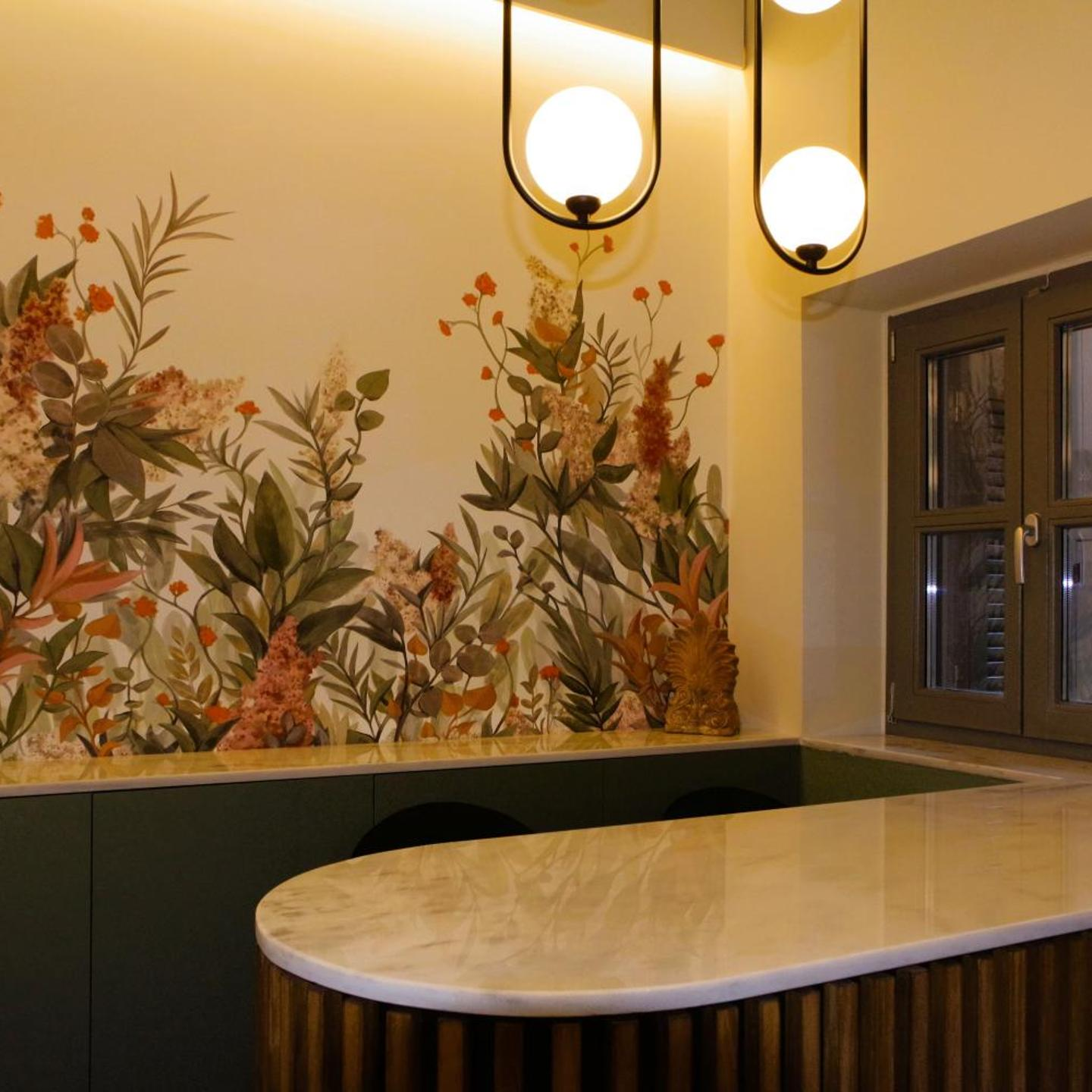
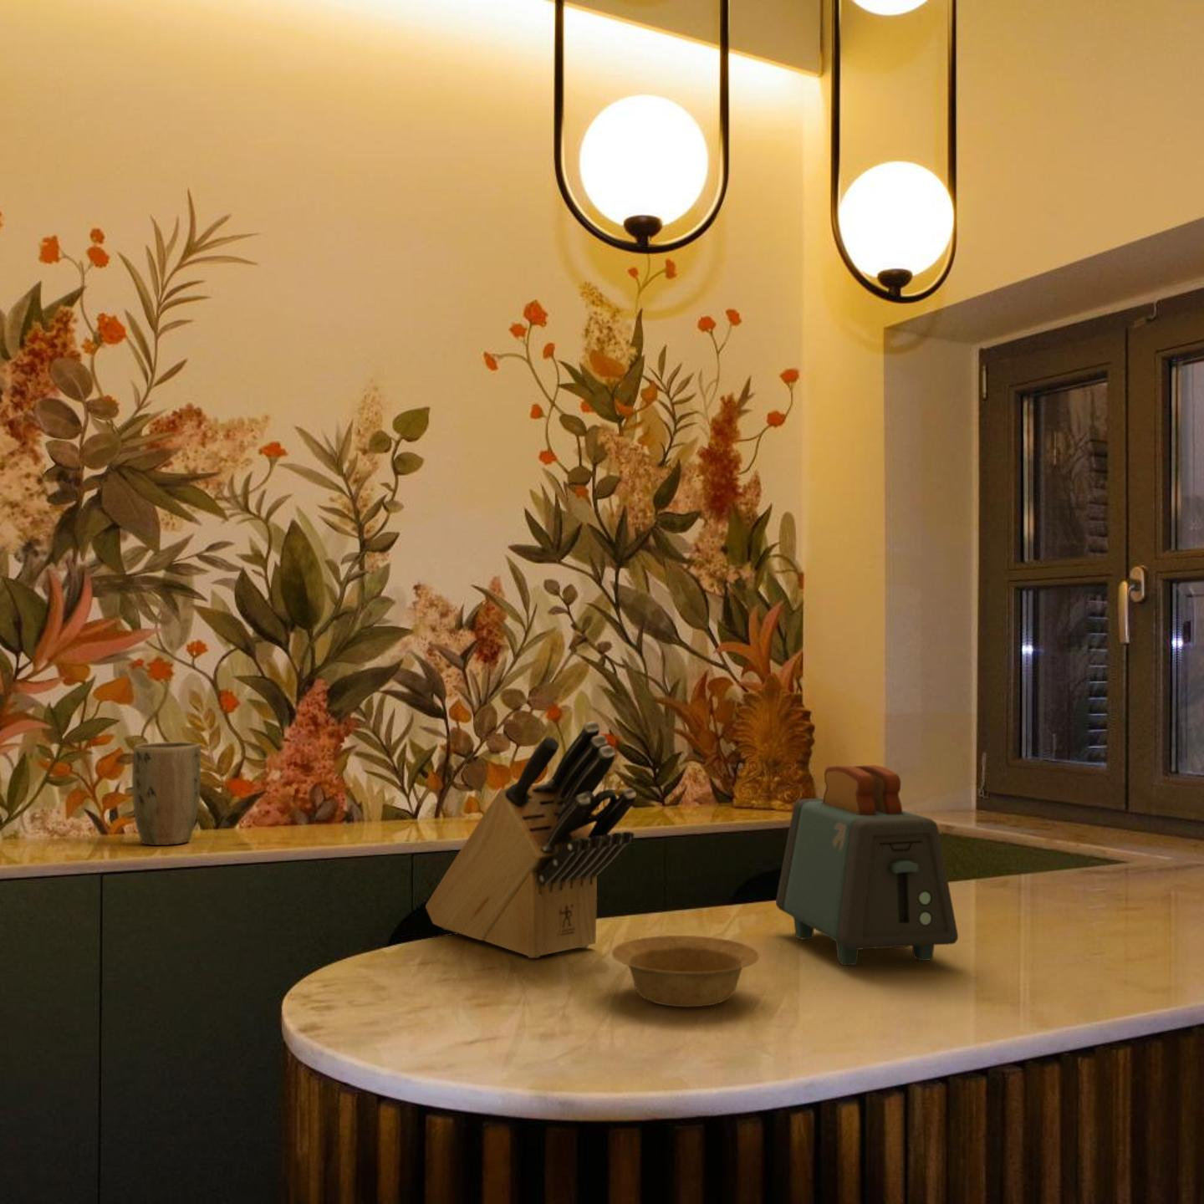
+ toaster (861, 857)
+ knife block (528, 829)
+ bowl (685, 974)
+ plant pot (166, 793)
